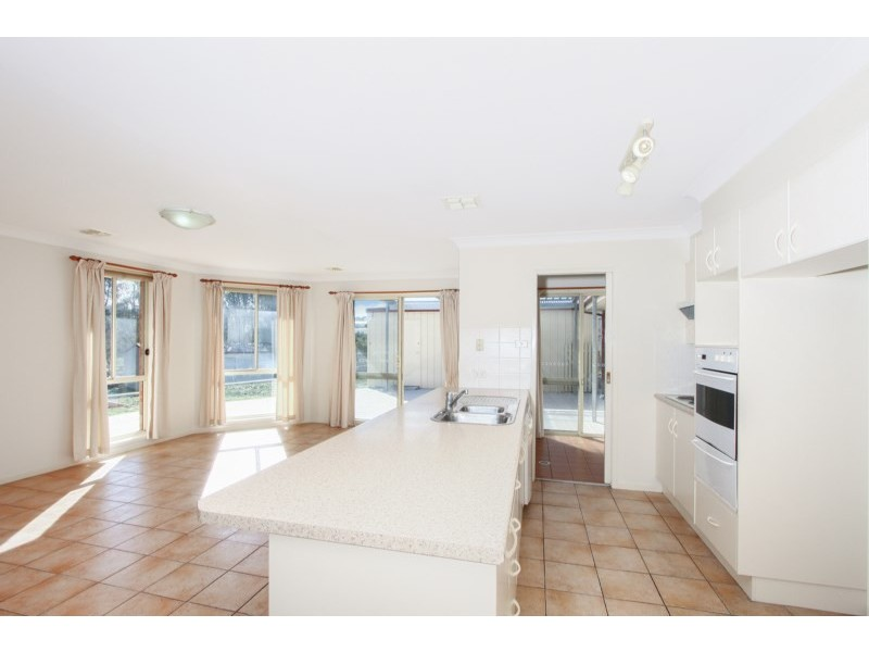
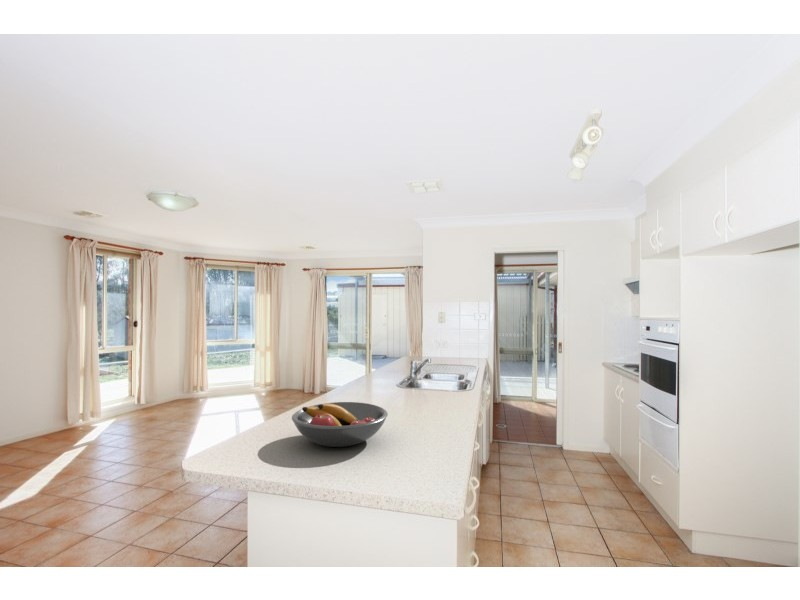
+ fruit bowl (340, 423)
